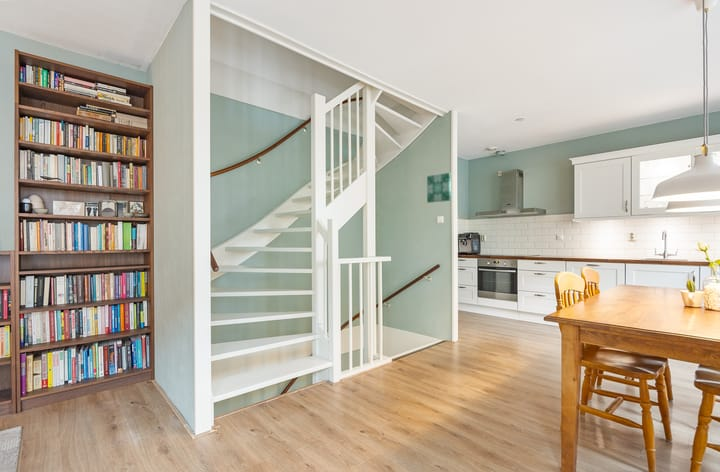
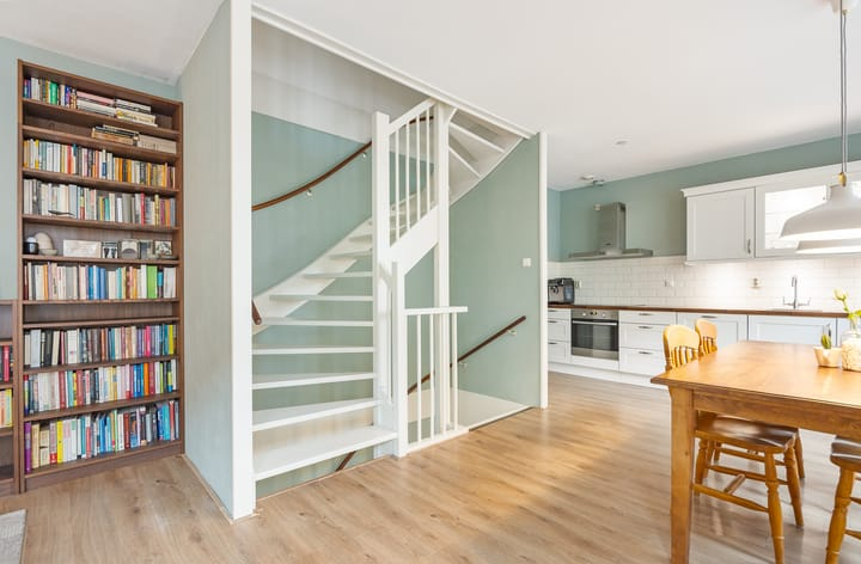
- wall art (438, 188)
